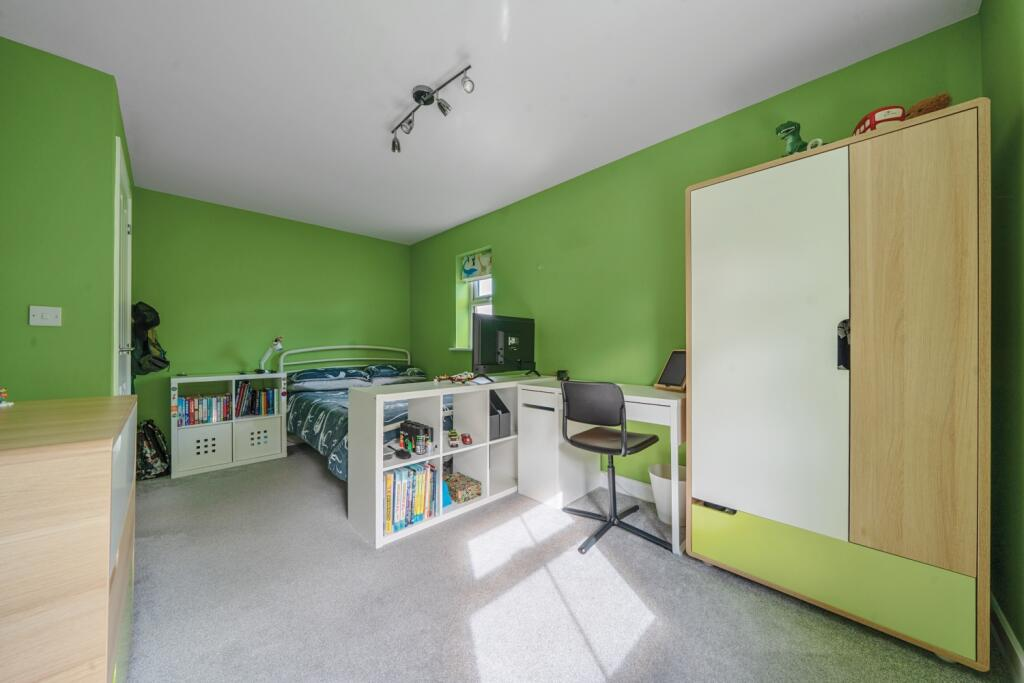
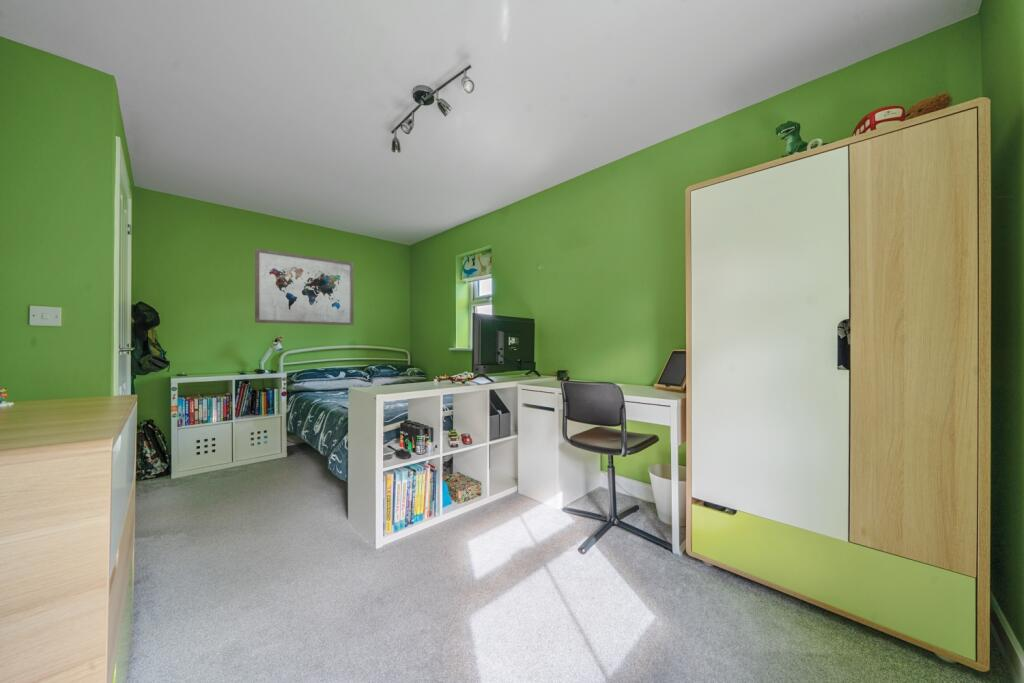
+ wall art (308, 290)
